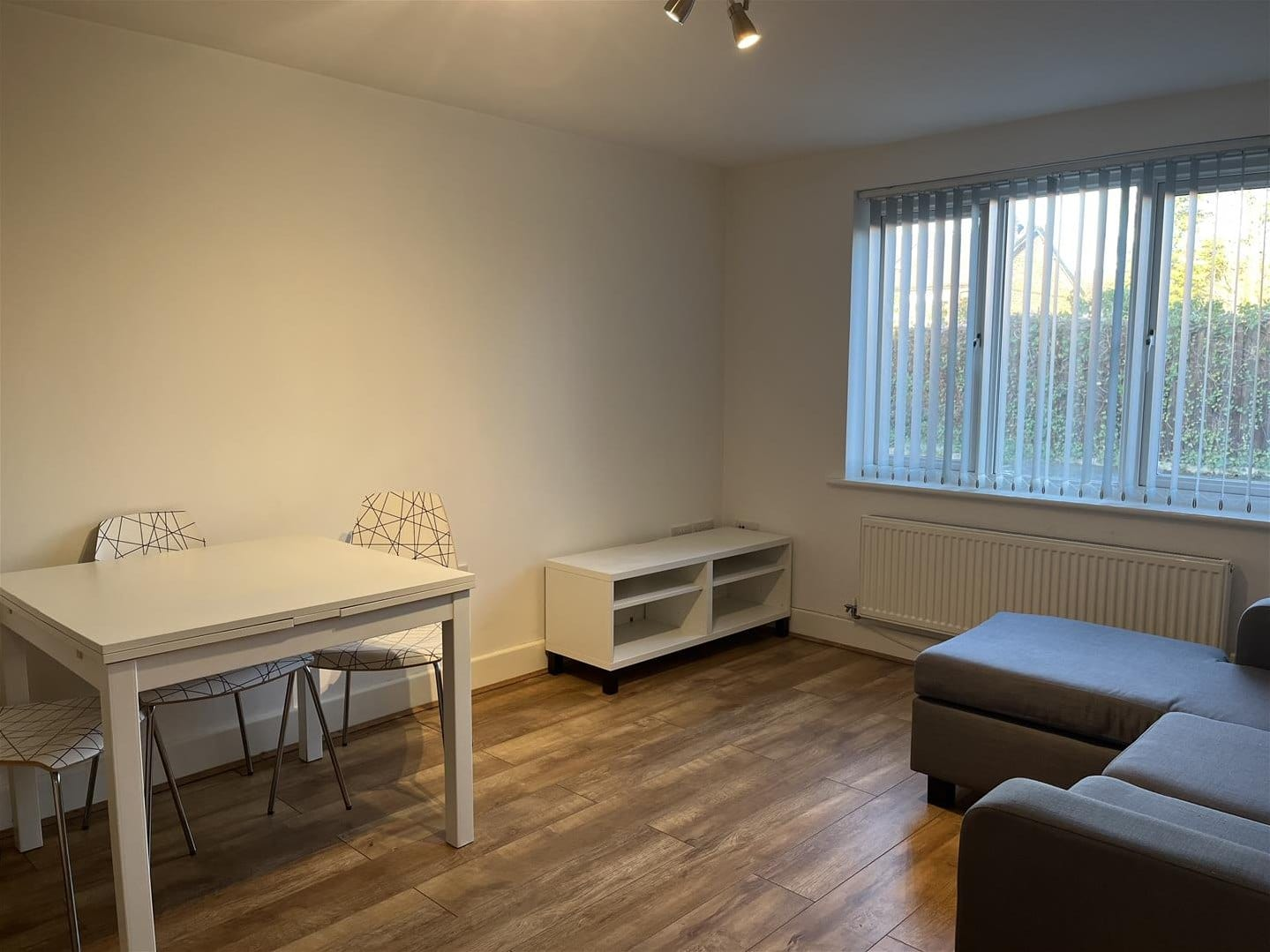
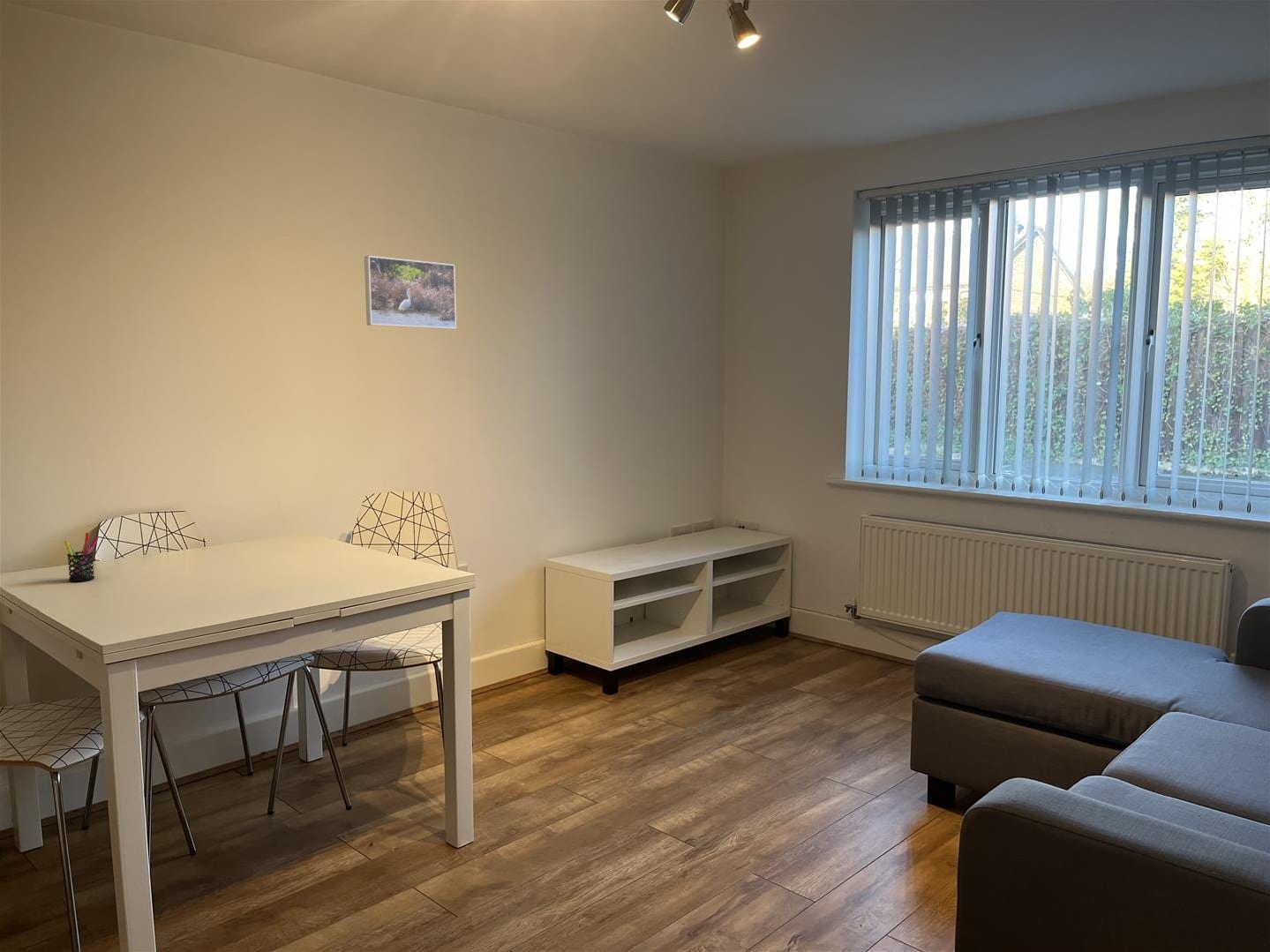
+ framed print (411, 294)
+ pen holder (79, 556)
